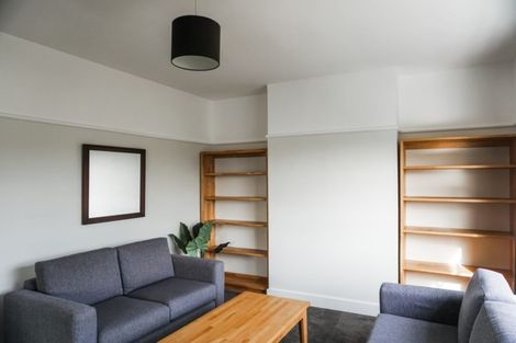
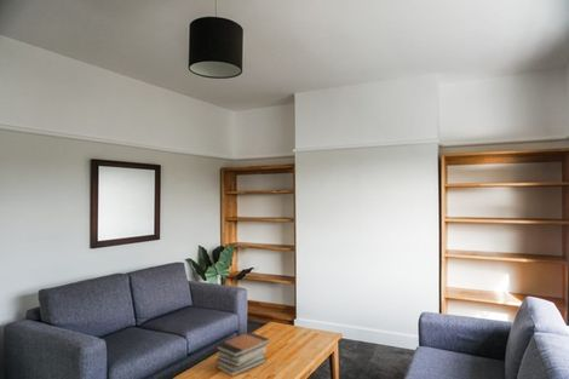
+ book stack (242, 352)
